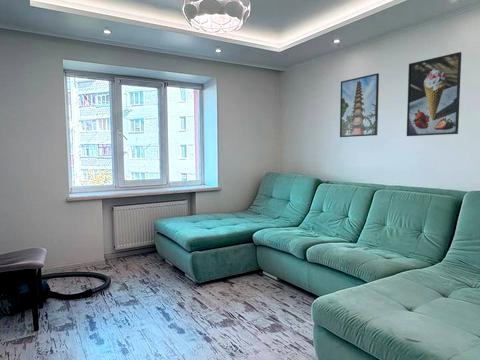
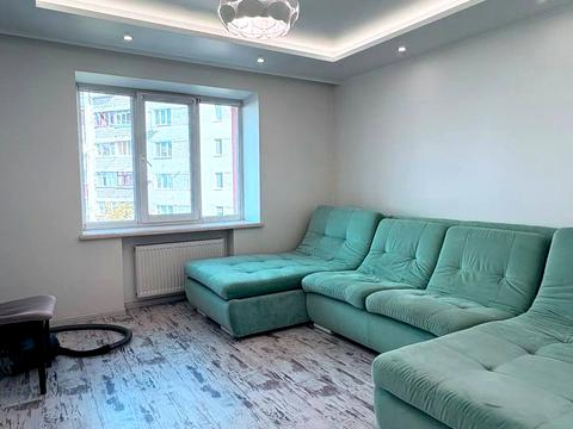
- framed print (432, 97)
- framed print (358, 107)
